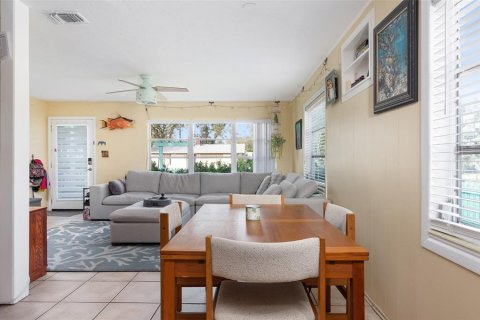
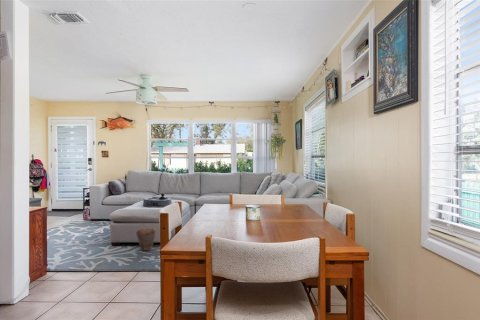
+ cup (145, 240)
